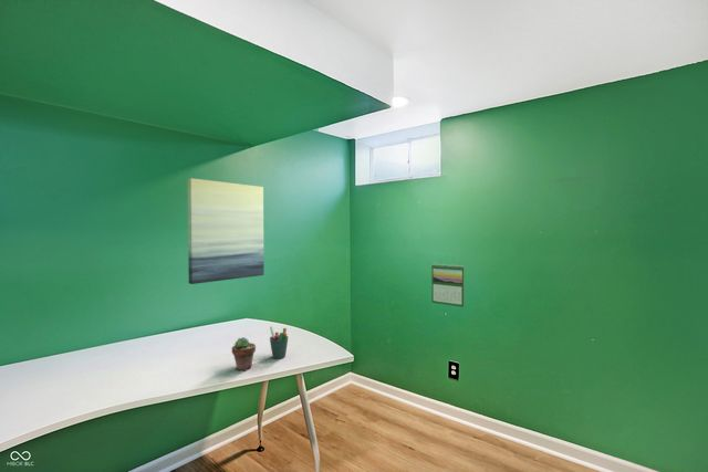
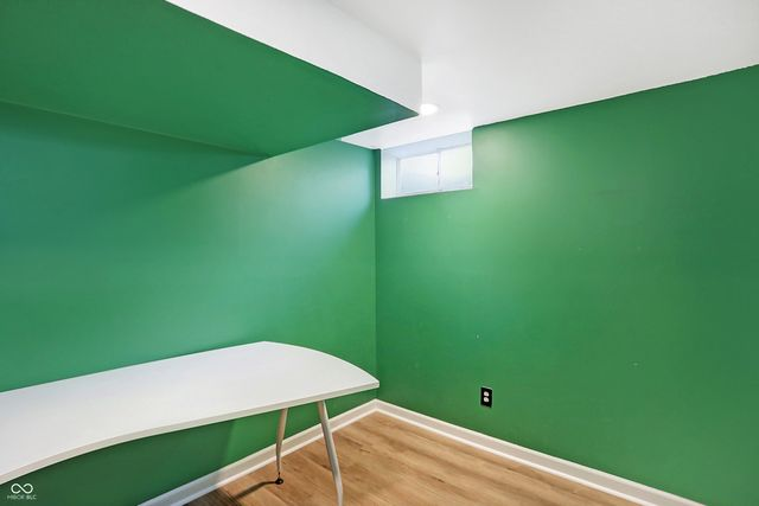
- pen holder (279, 342)
- potted succulent (243, 352)
- calendar (447, 284)
- wall art (229, 231)
